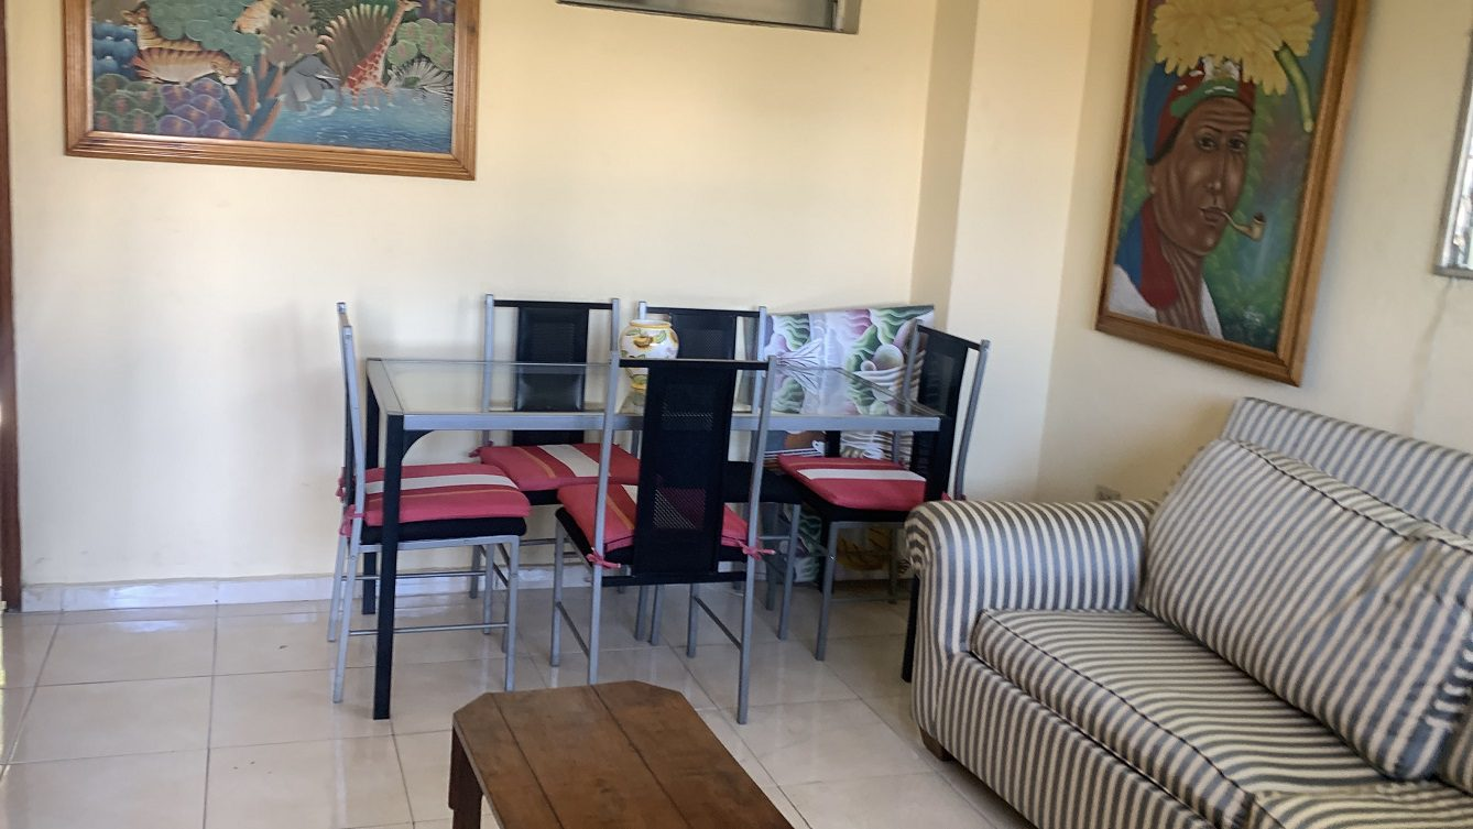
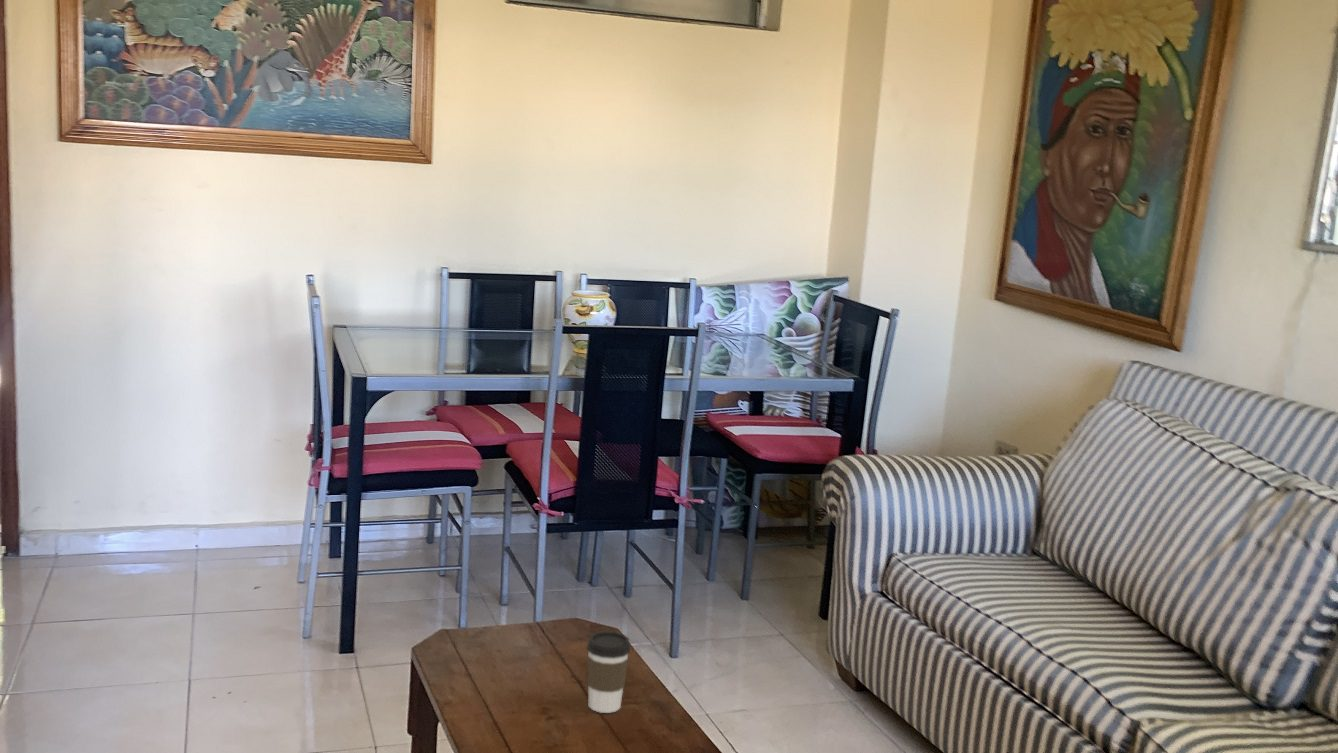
+ coffee cup (606, 672)
